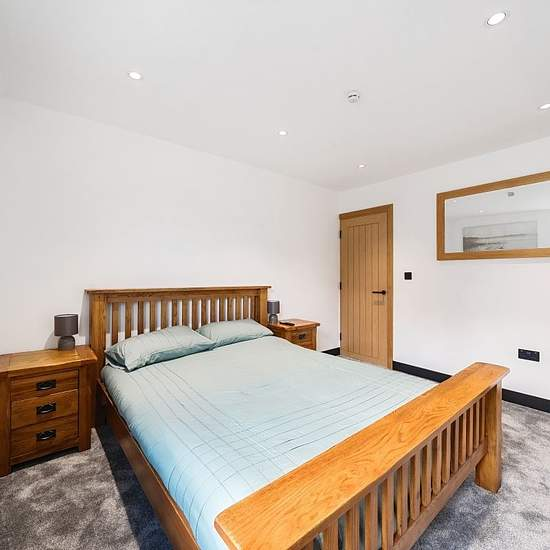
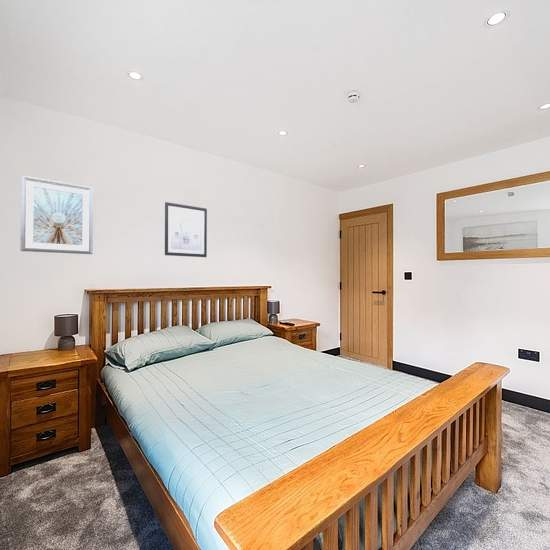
+ wall art (186, 230)
+ picture frame (58, 217)
